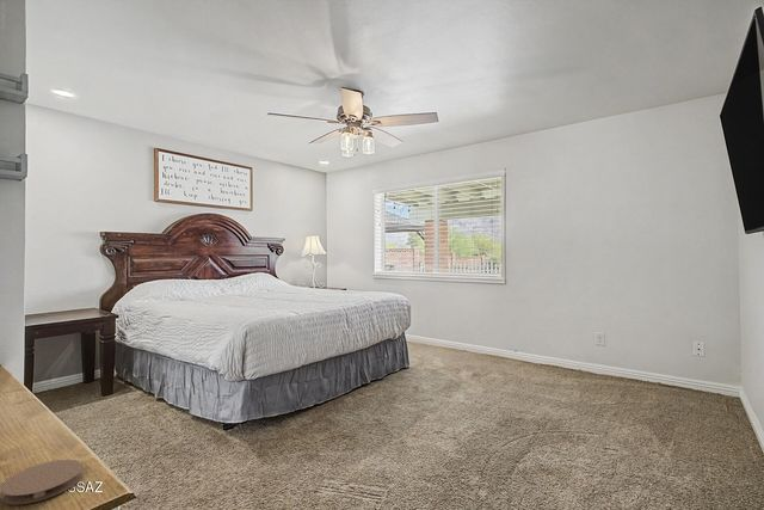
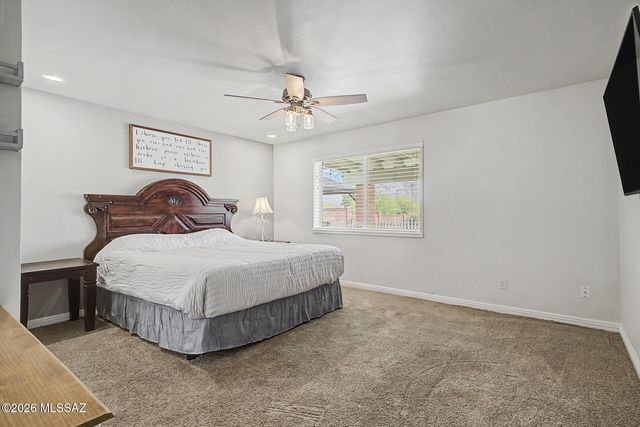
- coaster (43, 480)
